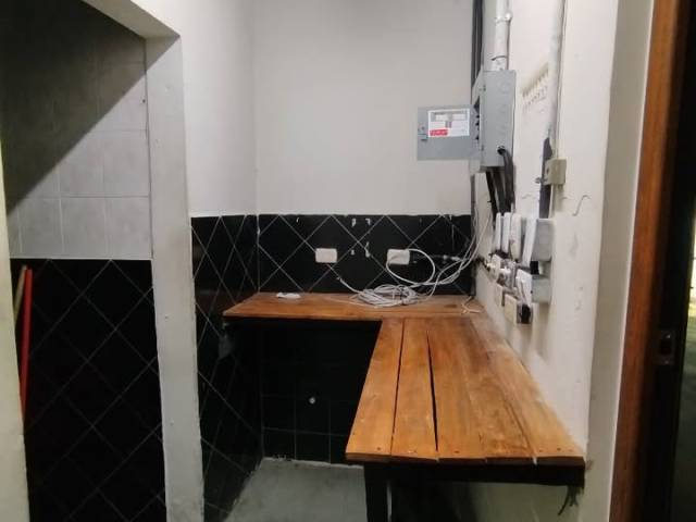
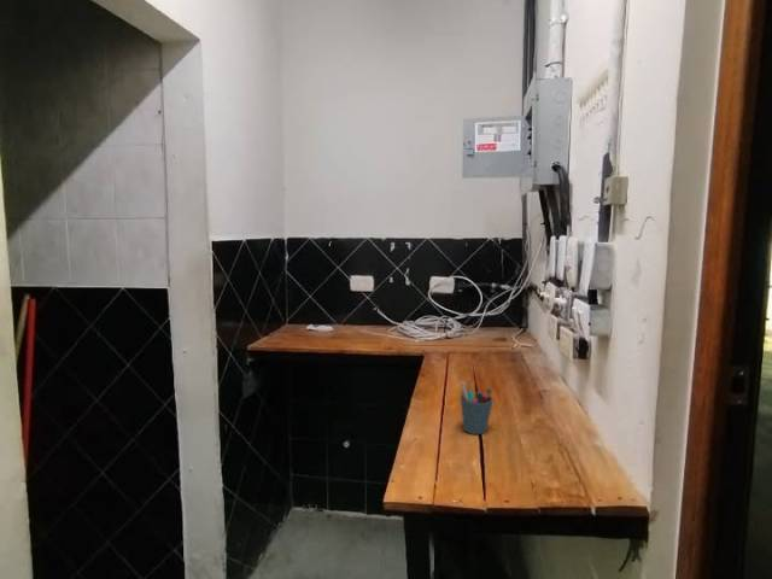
+ pen holder (475, 404)
